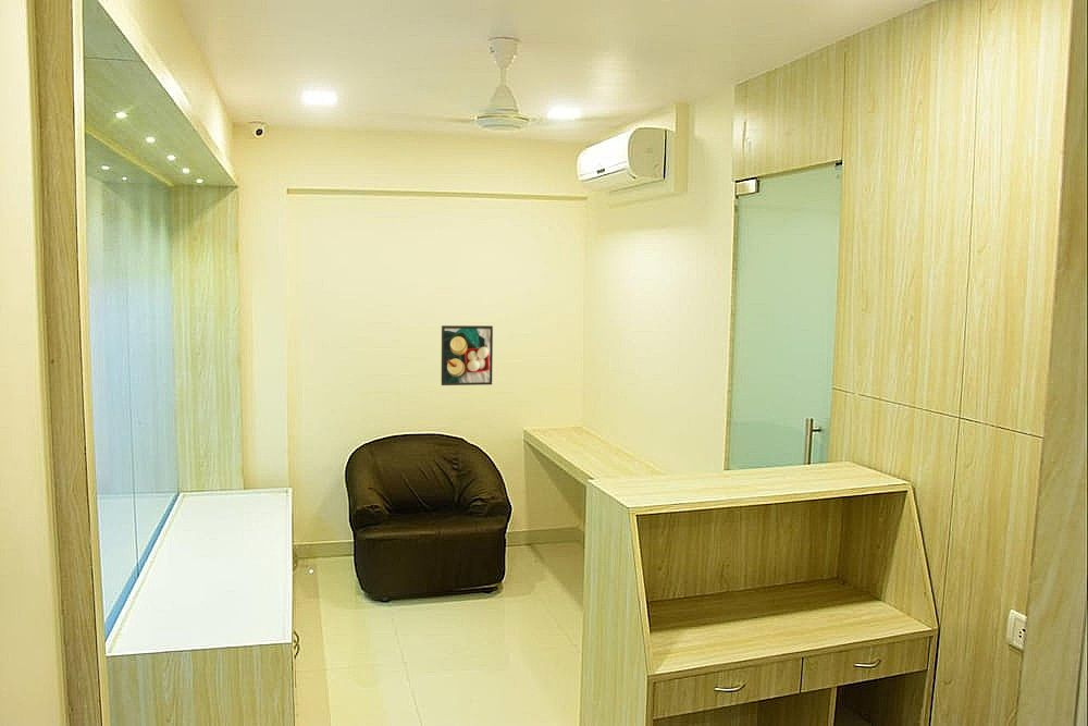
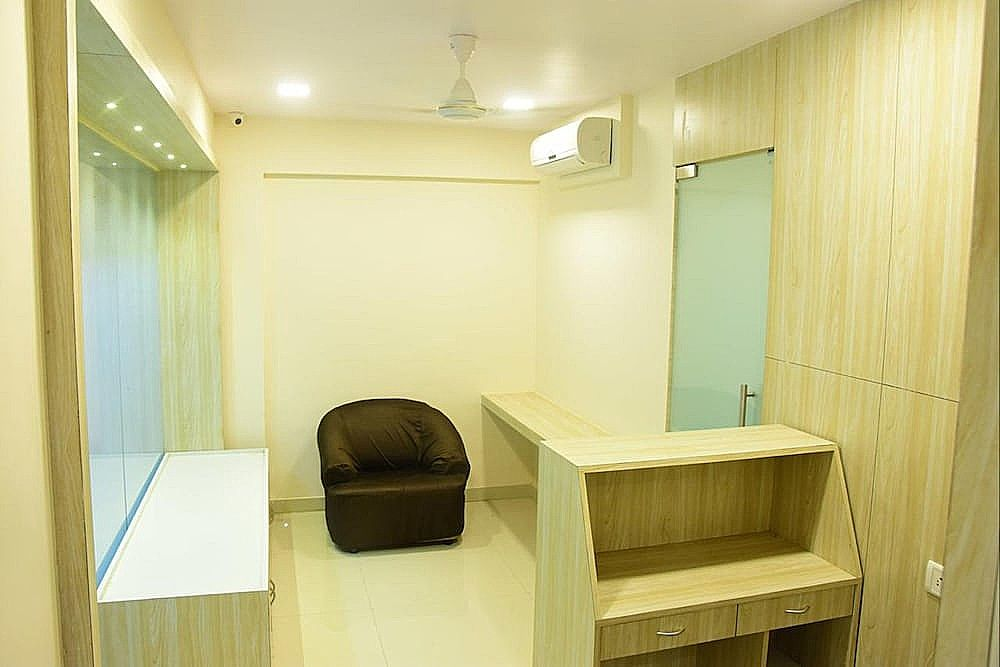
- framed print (467, 355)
